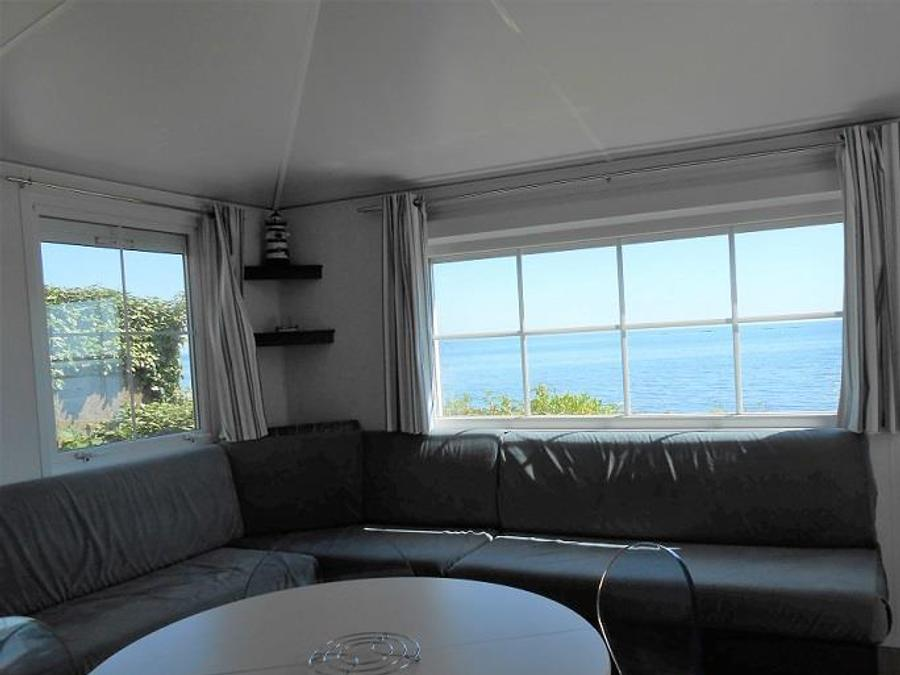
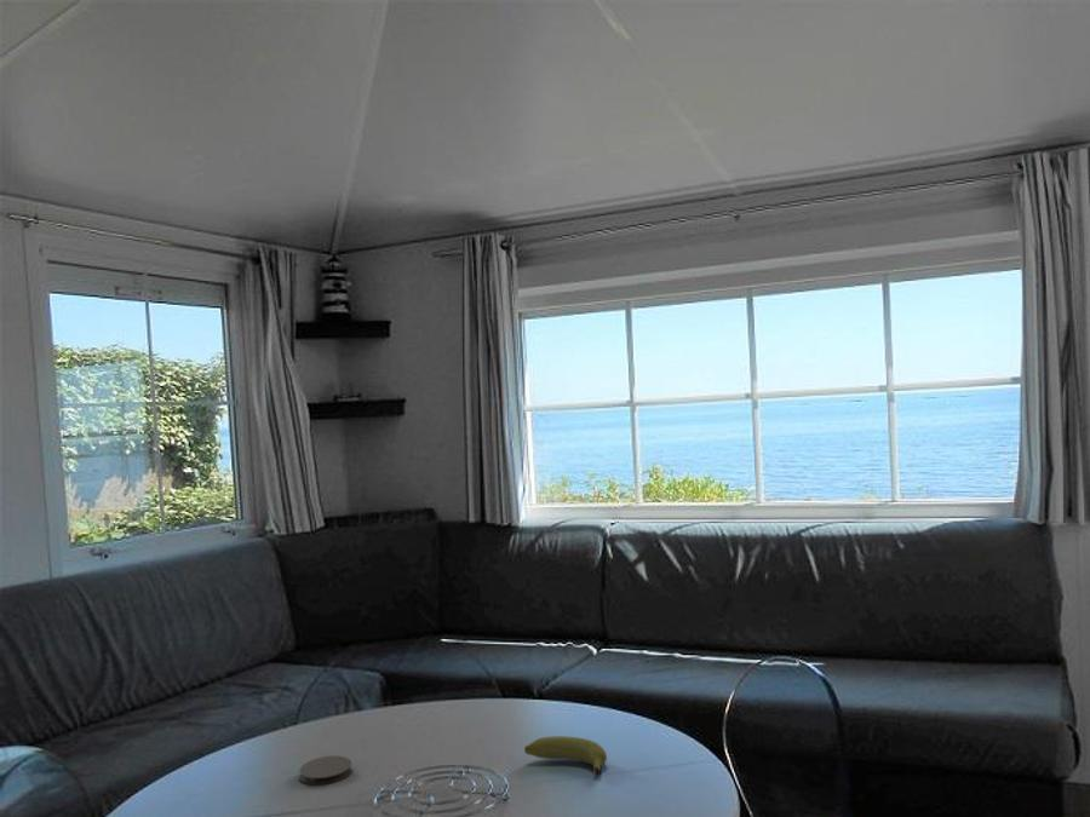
+ coaster (326, 770)
+ banana (566, 754)
